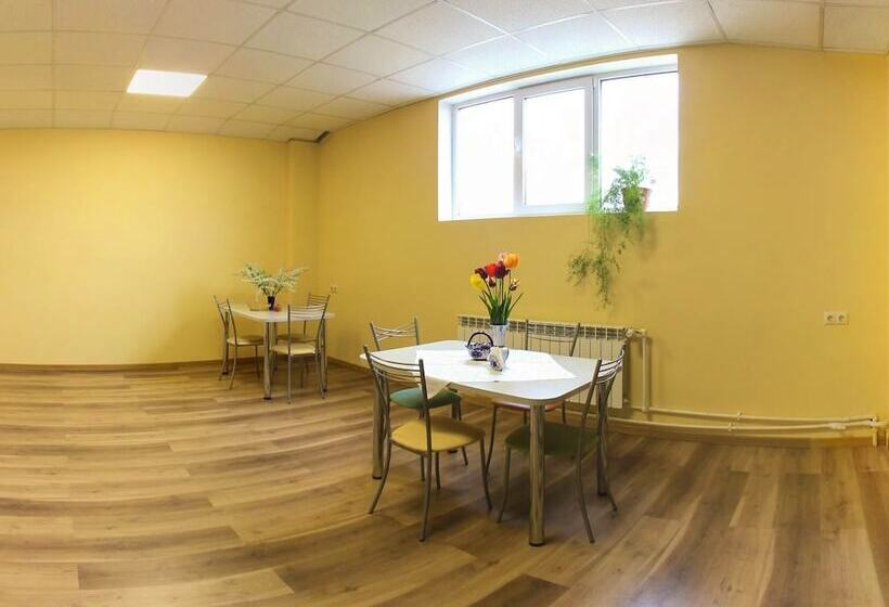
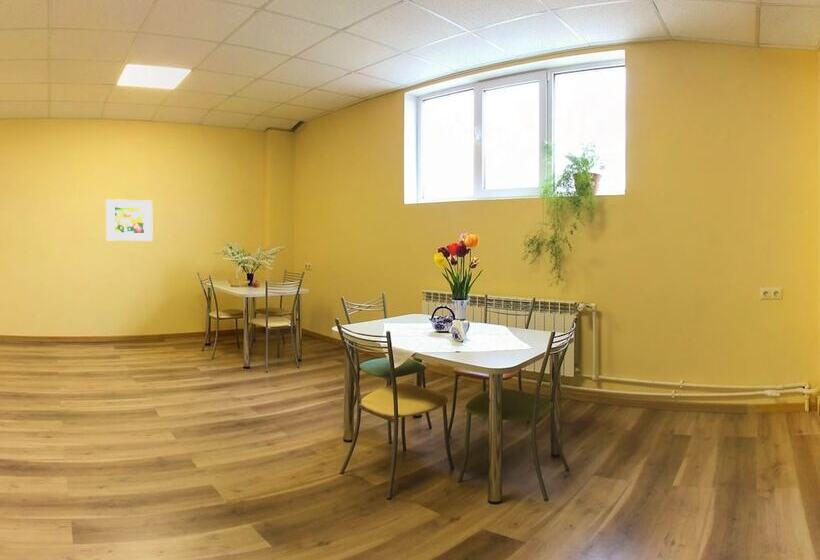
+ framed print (129, 220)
